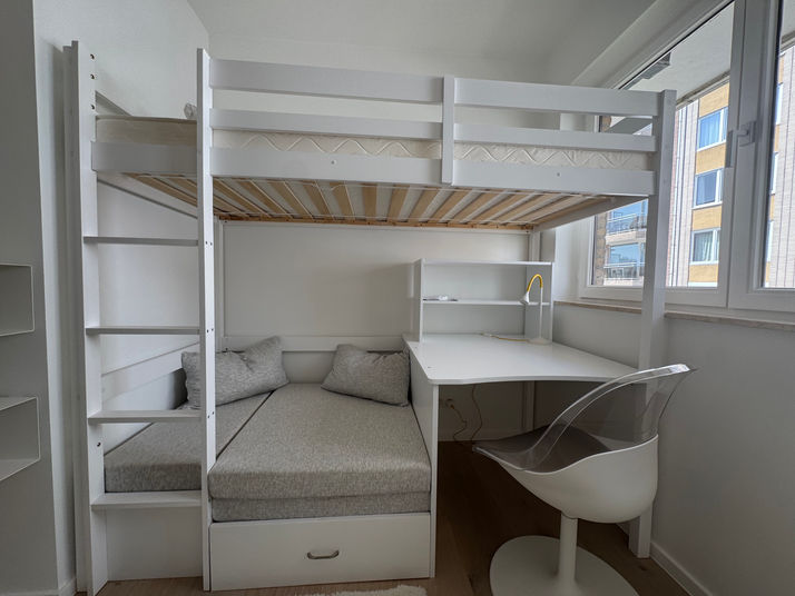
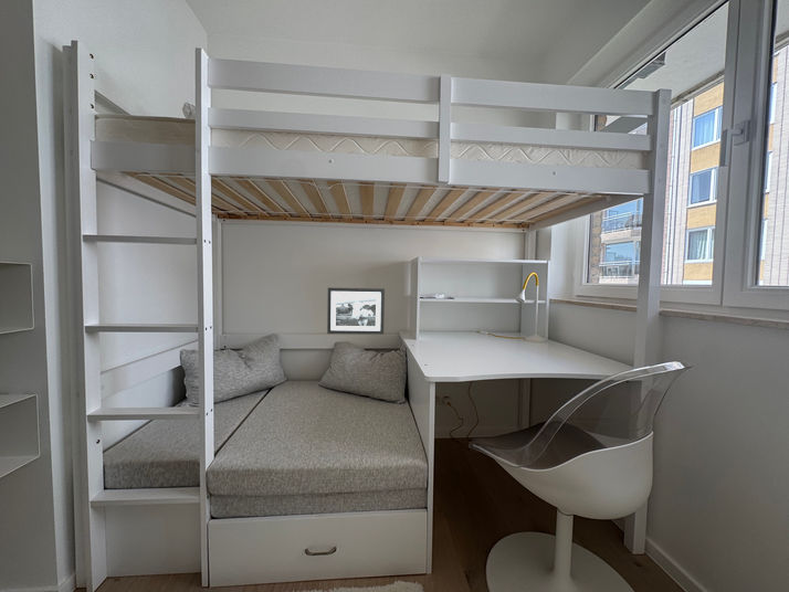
+ picture frame (356, 310)
